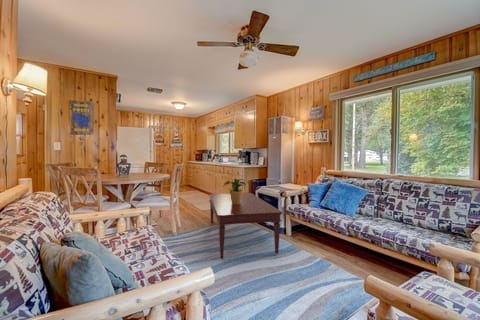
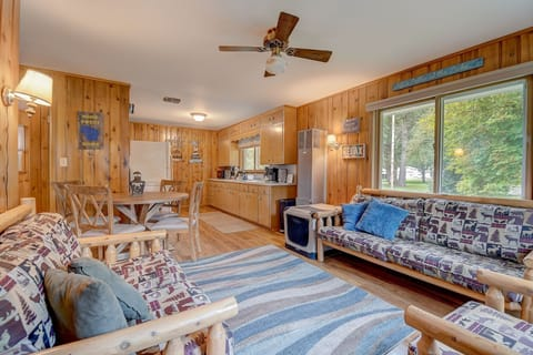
- potted plant (236, 191)
- coffee table (238, 218)
